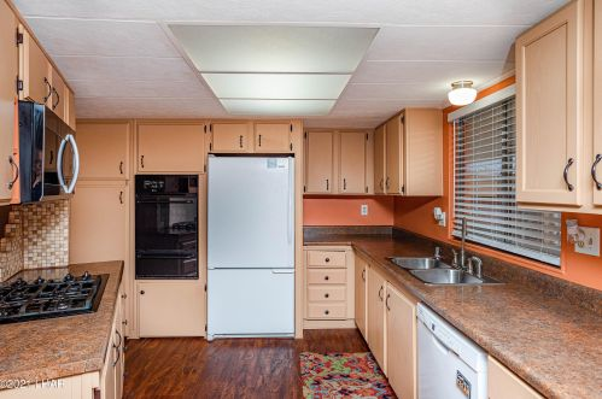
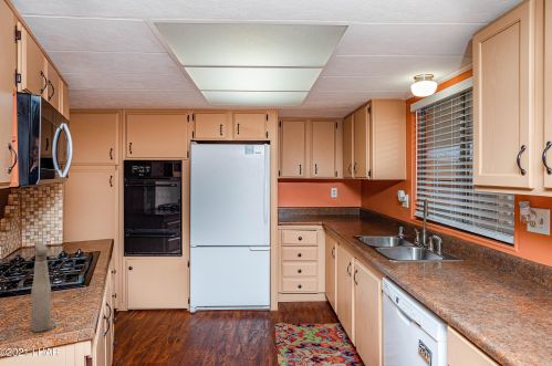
+ spray bottle (41, 285)
